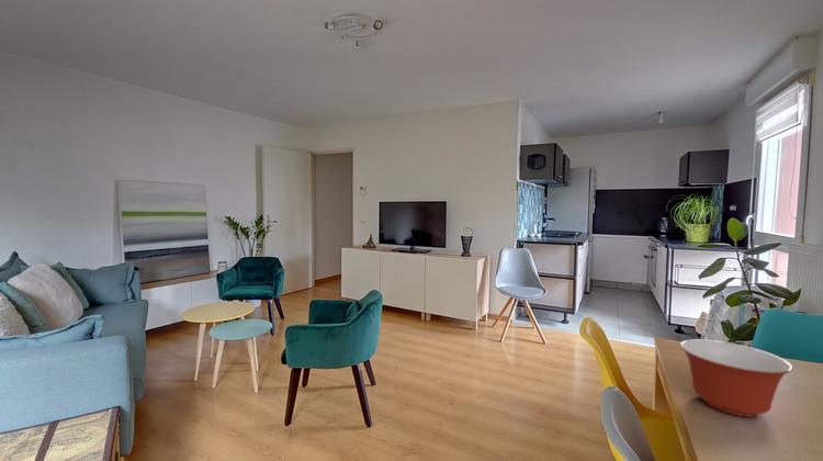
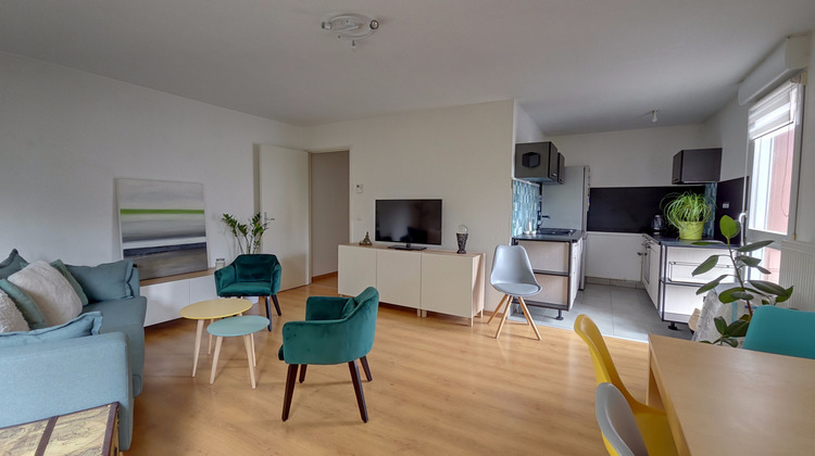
- mixing bowl (730, 379)
